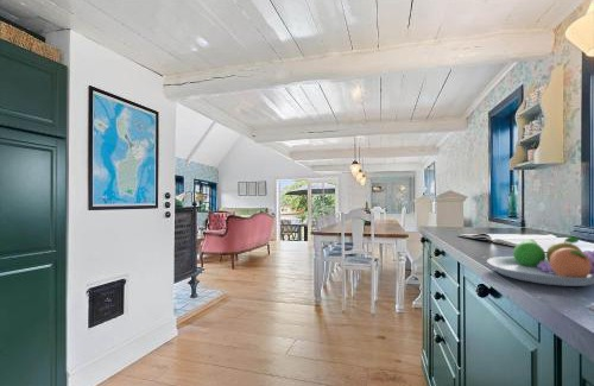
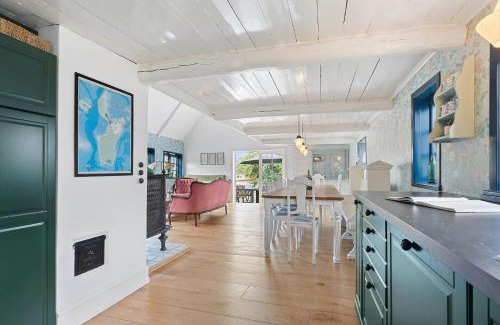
- fruit bowl (543, 255)
